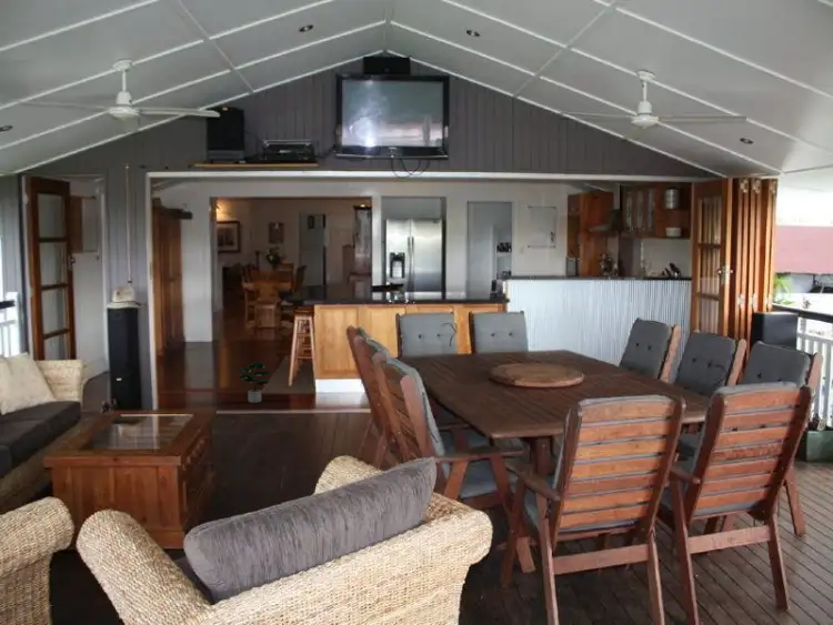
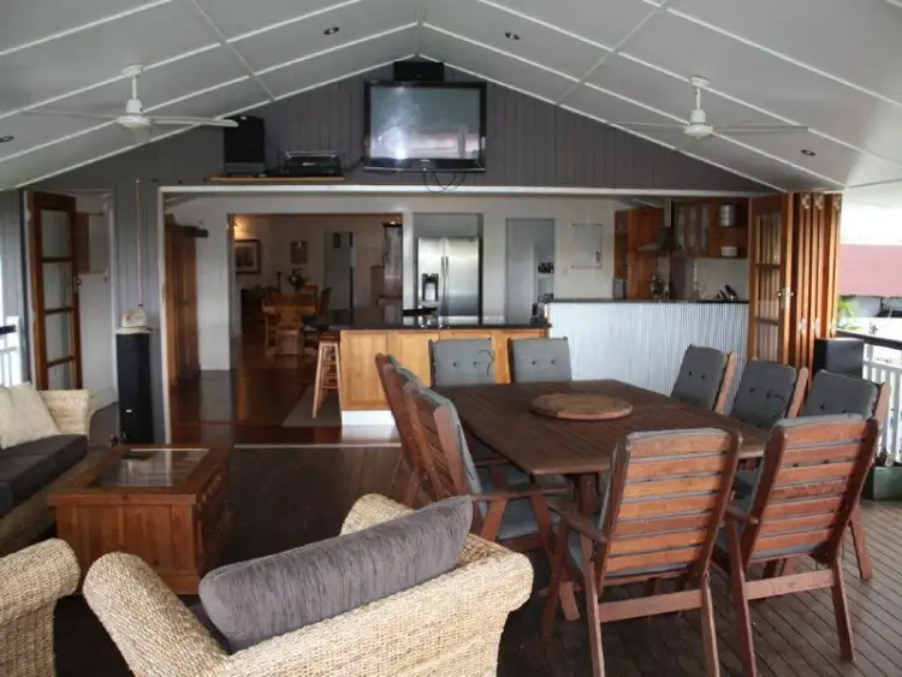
- potted plant (255, 382)
